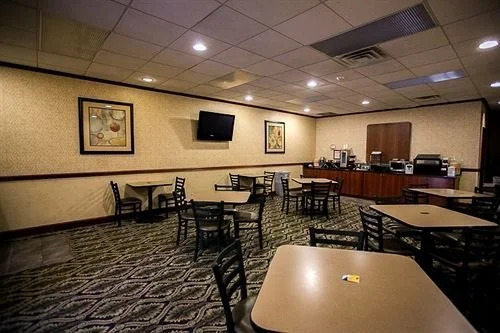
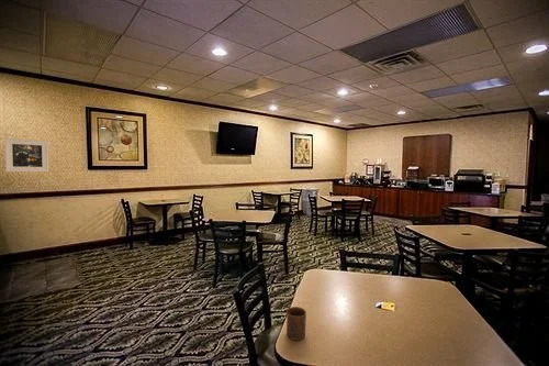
+ cup (295, 323)
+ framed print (27, 155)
